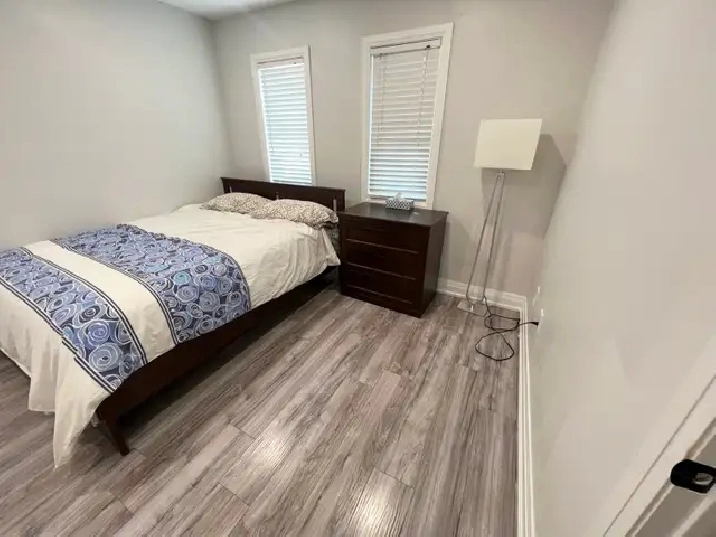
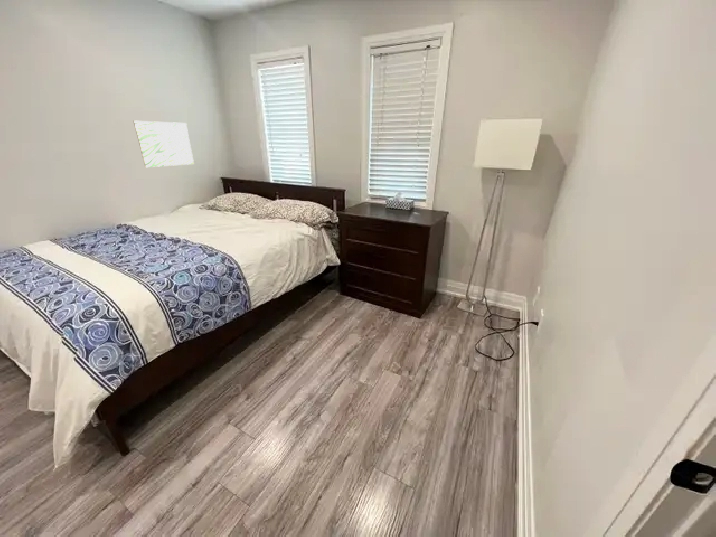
+ wall art (166, 144)
